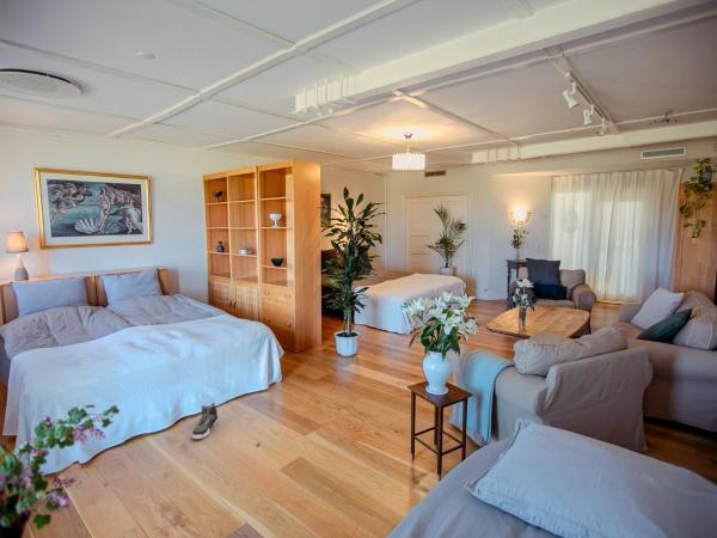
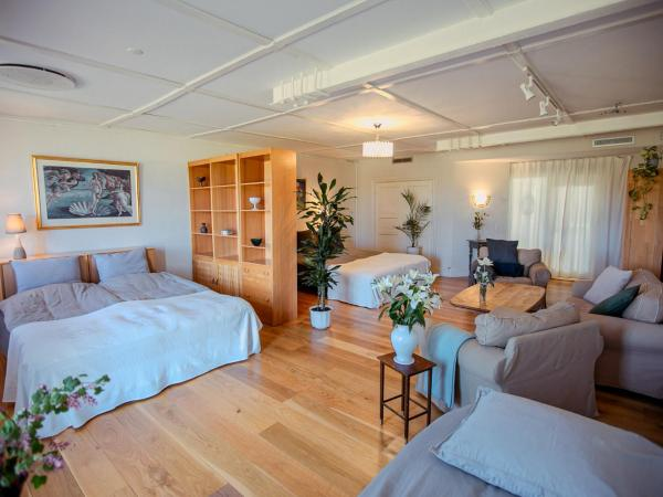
- sneaker (204, 418)
